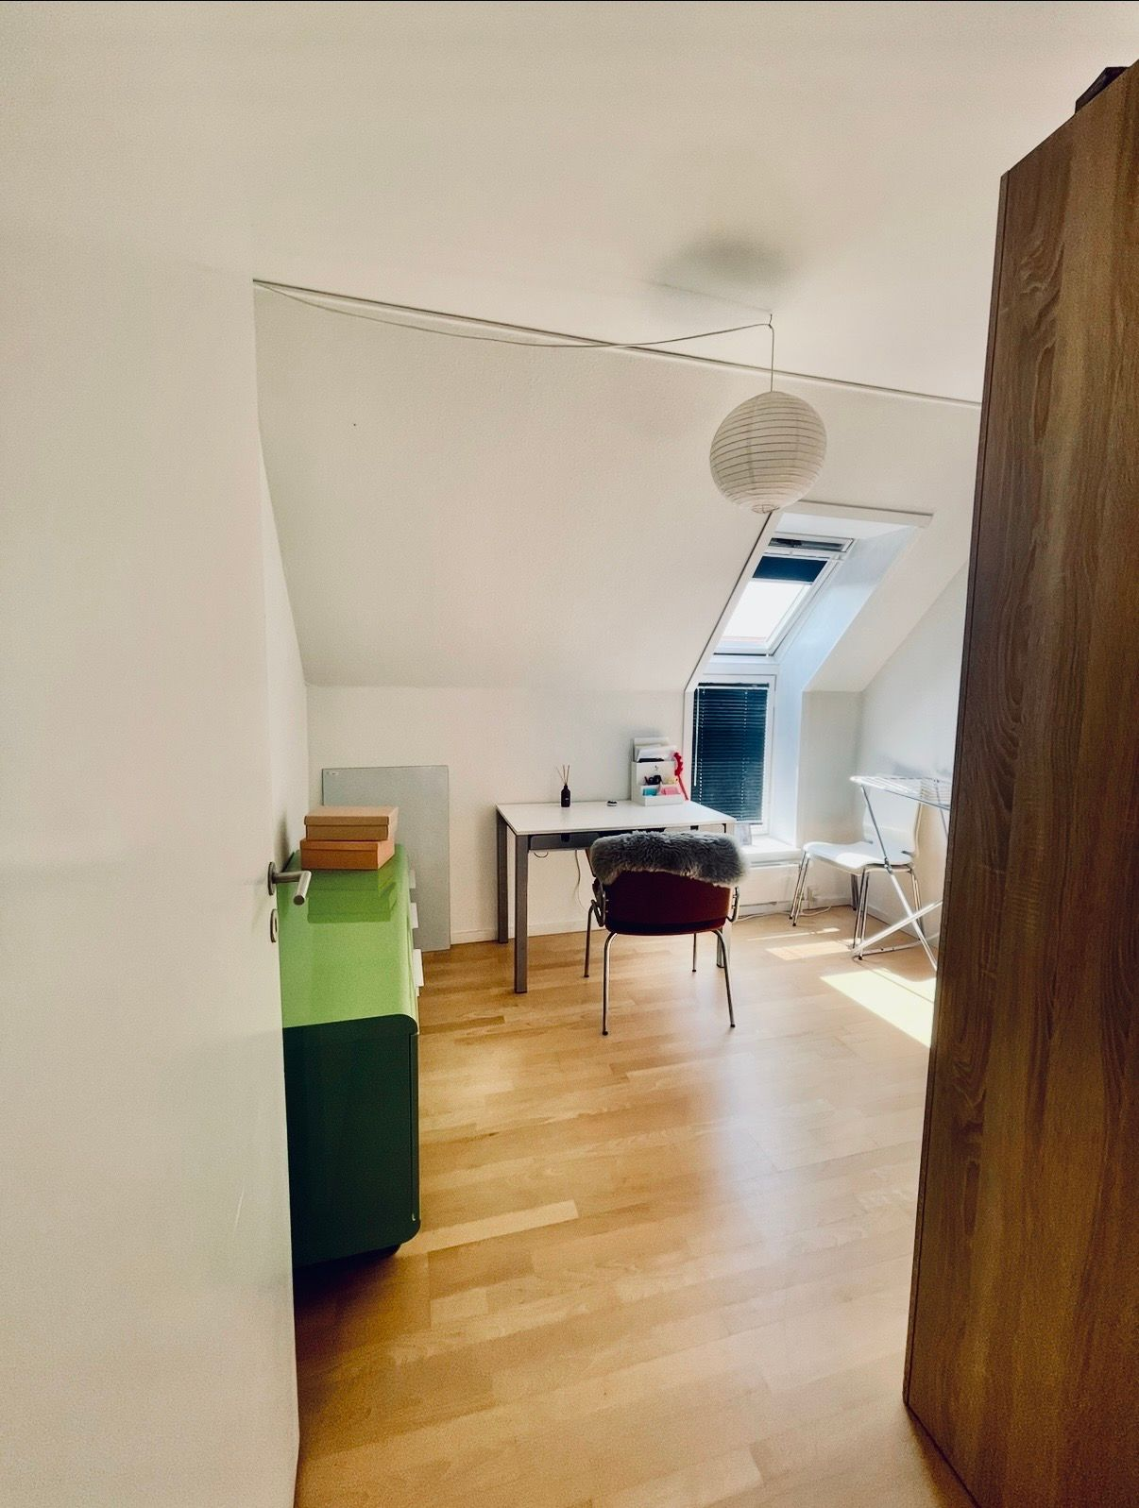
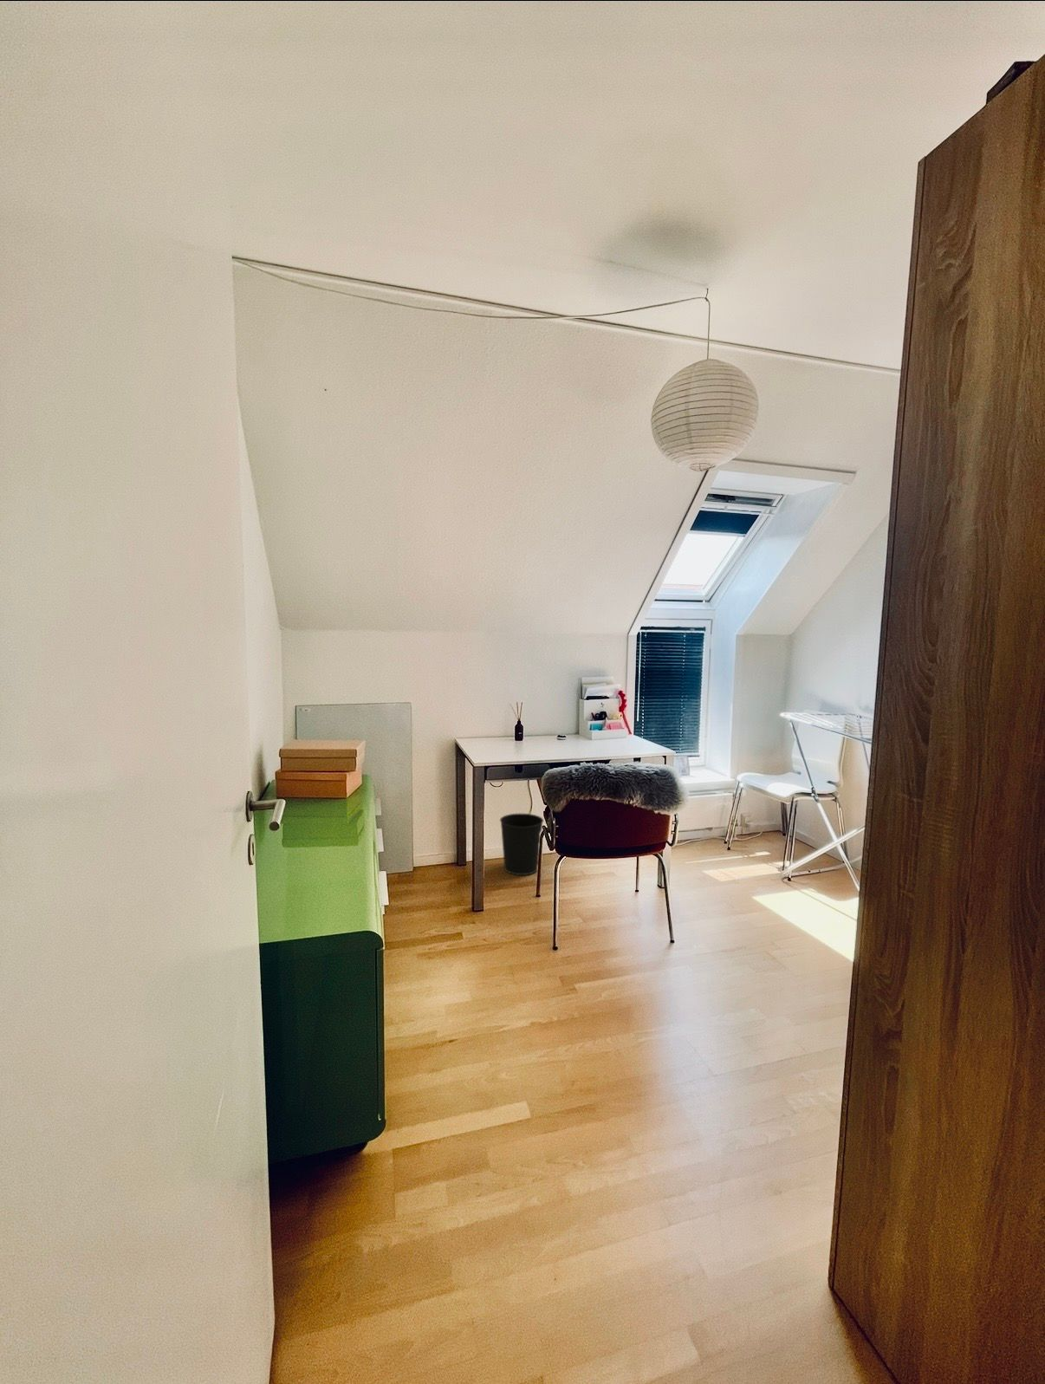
+ wastebasket (520, 844)
